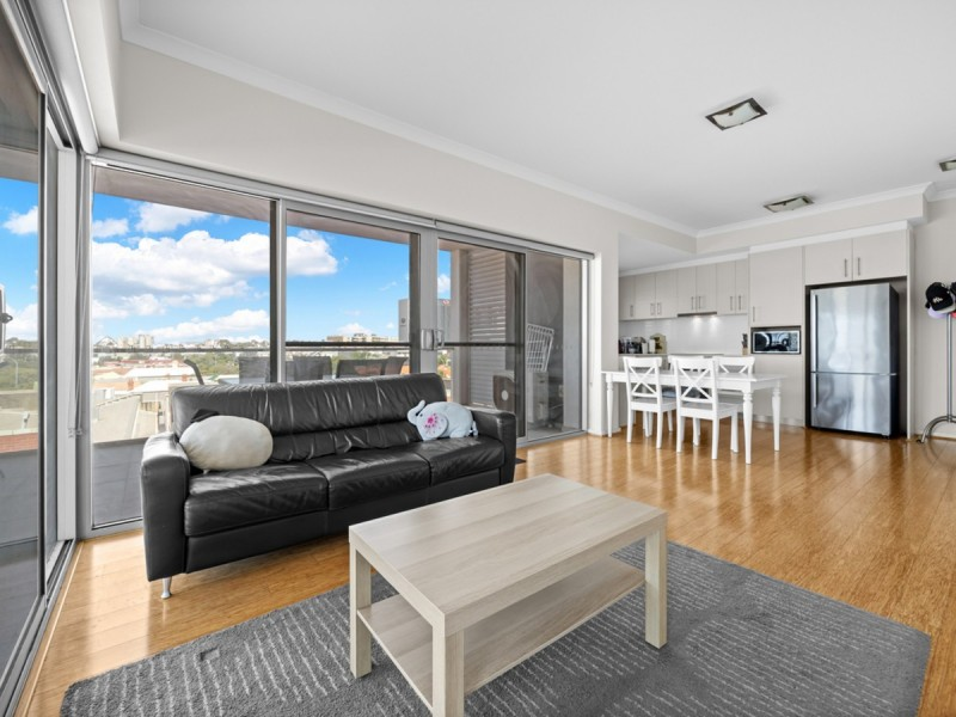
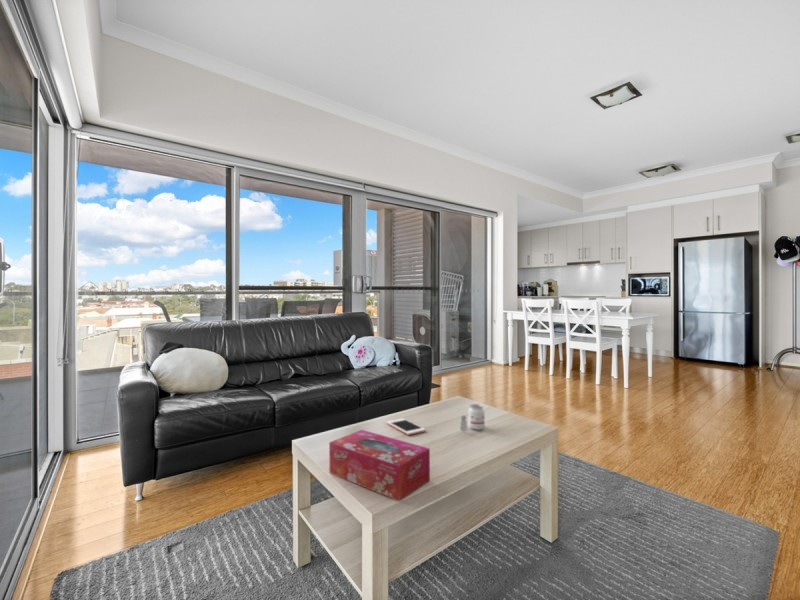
+ candle (473, 418)
+ tissue box (378, 461)
+ cell phone (405, 426)
